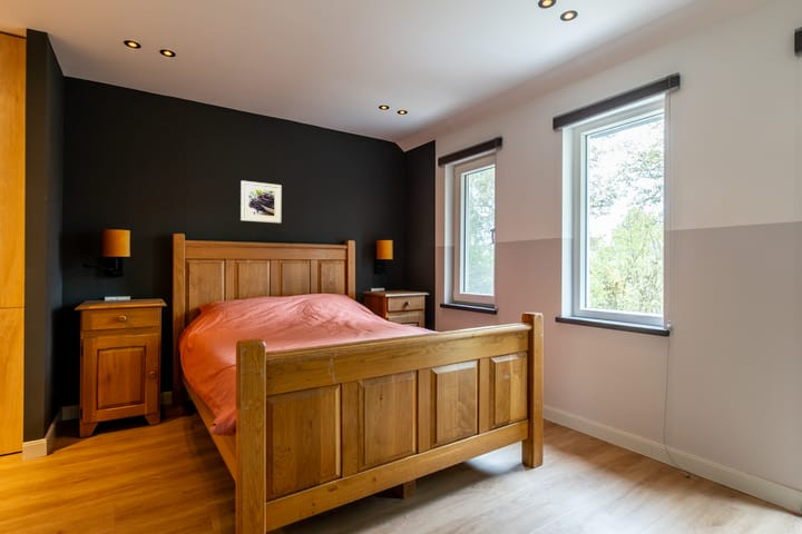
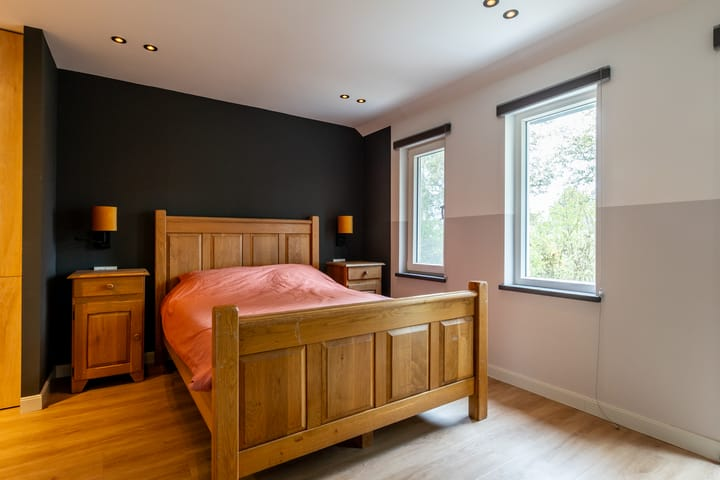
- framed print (261, 202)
